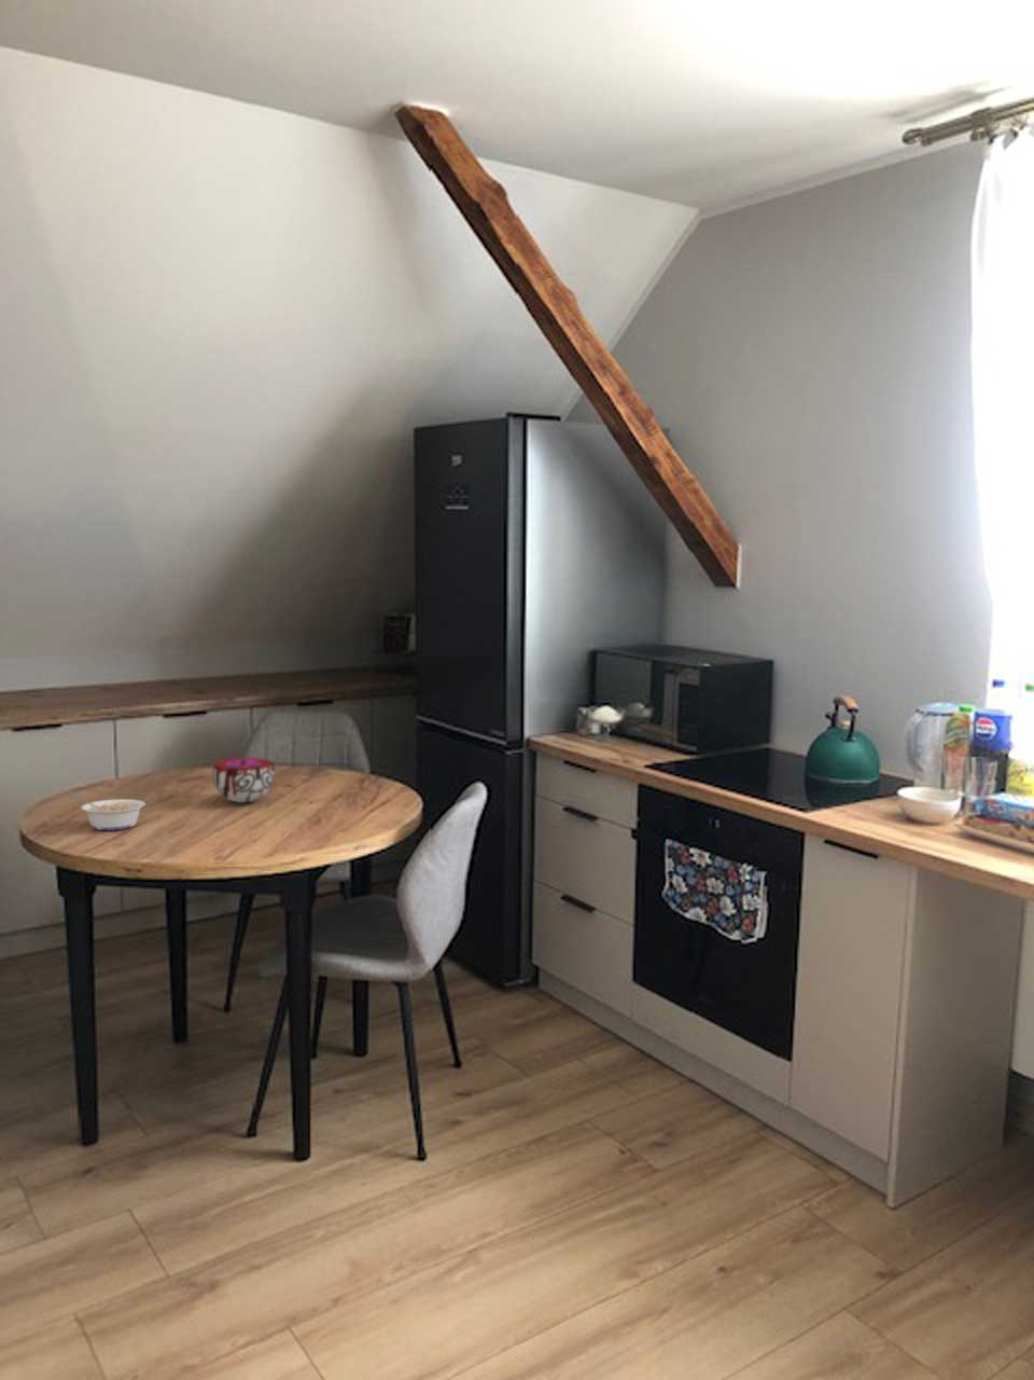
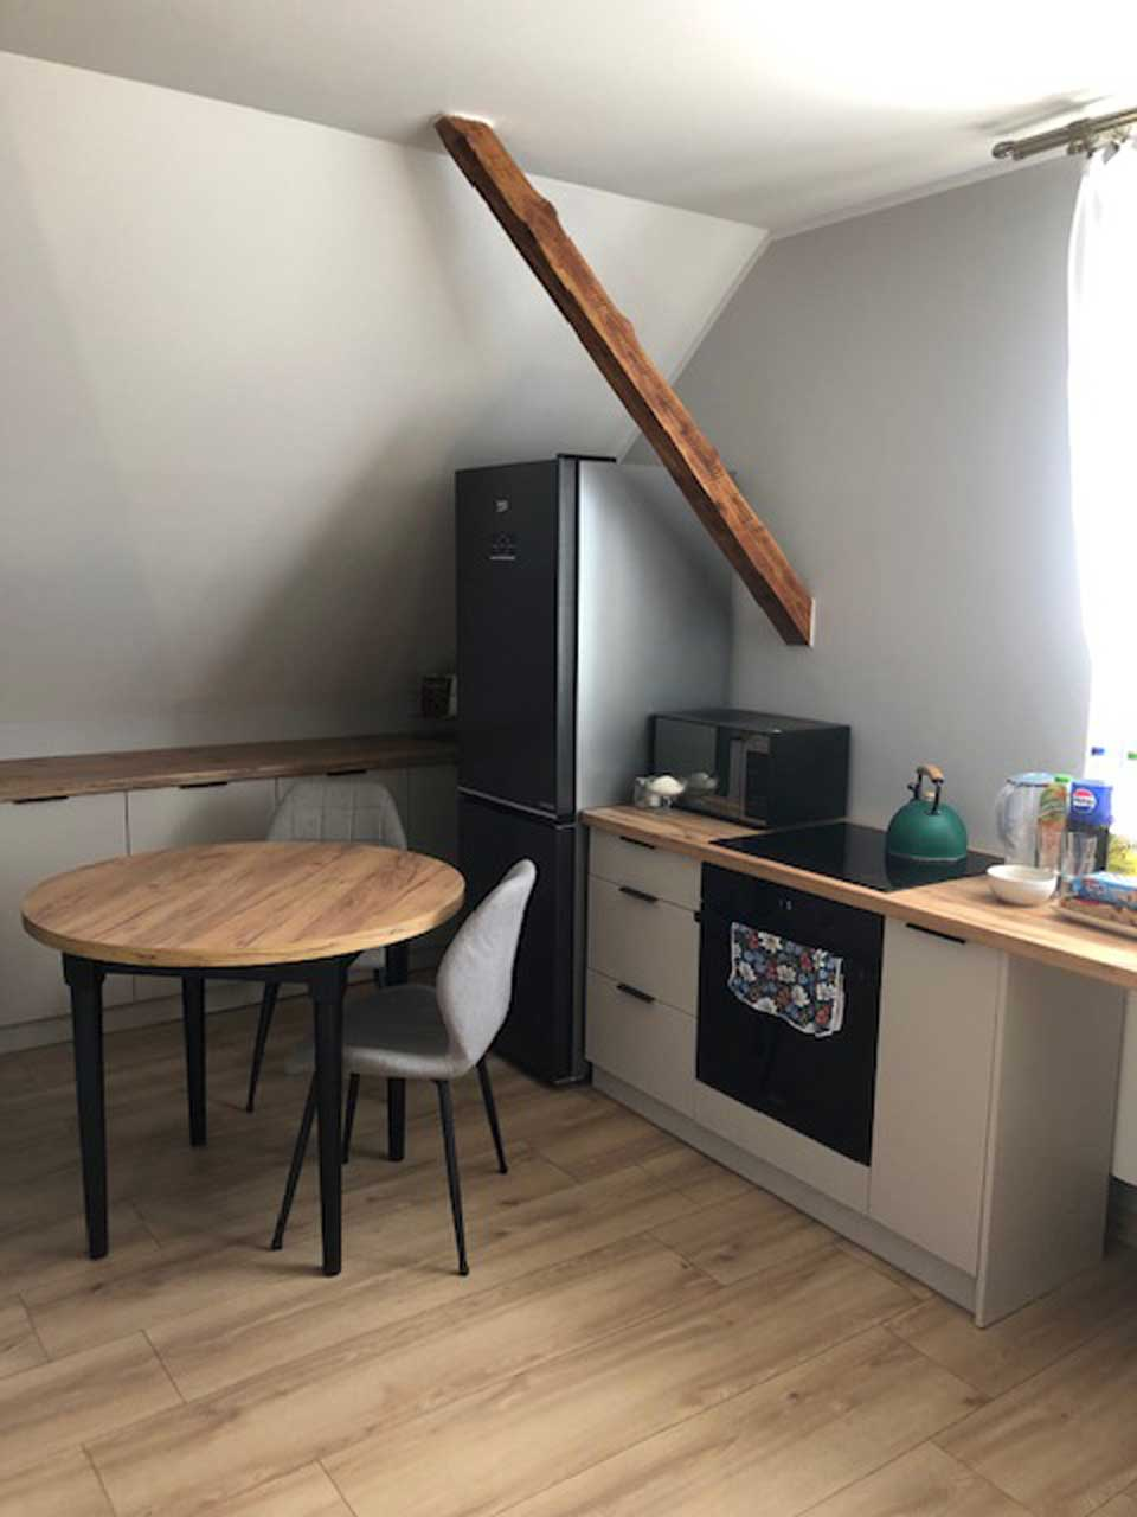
- decorative bowl (243, 781)
- legume (111, 813)
